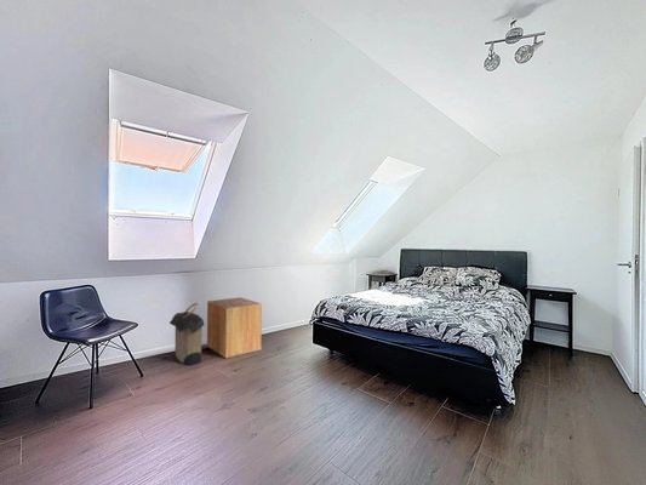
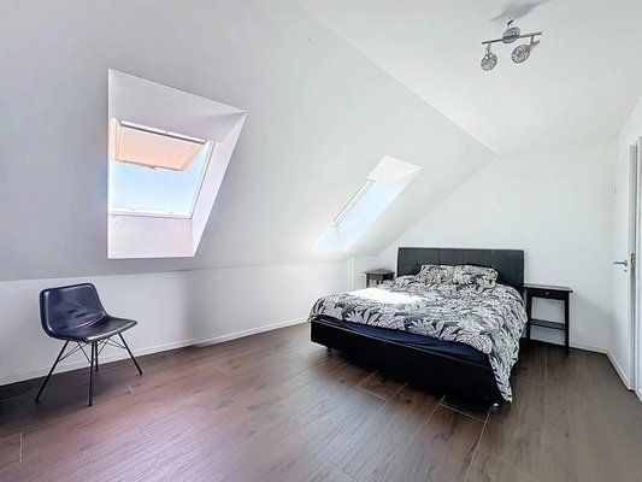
- laundry hamper (187, 330)
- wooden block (233, 325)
